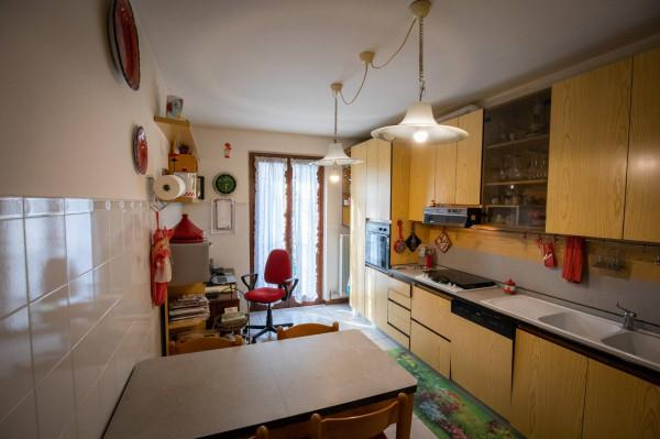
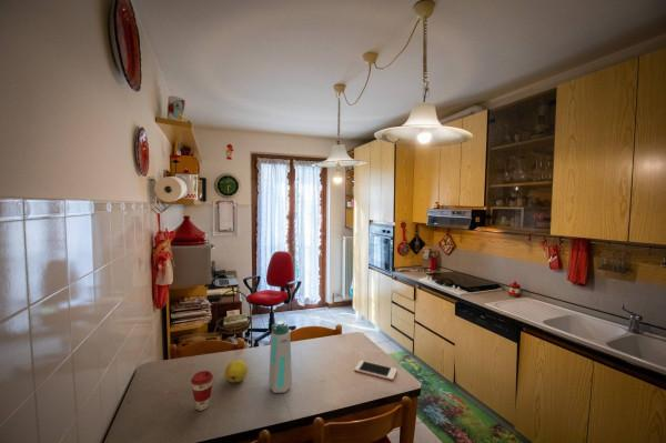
+ fruit (235, 371)
+ coffee cup (202, 391)
+ cell phone (375, 370)
+ water bottle (280, 355)
